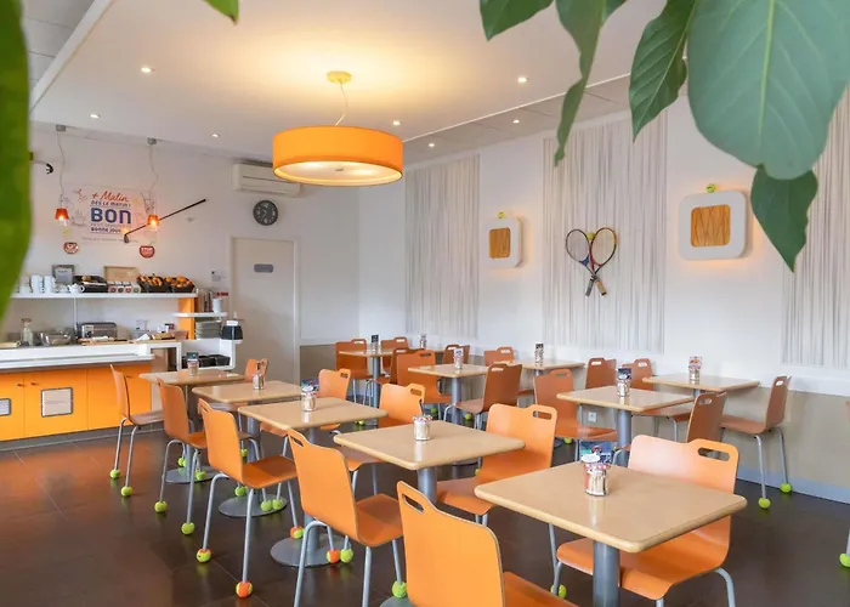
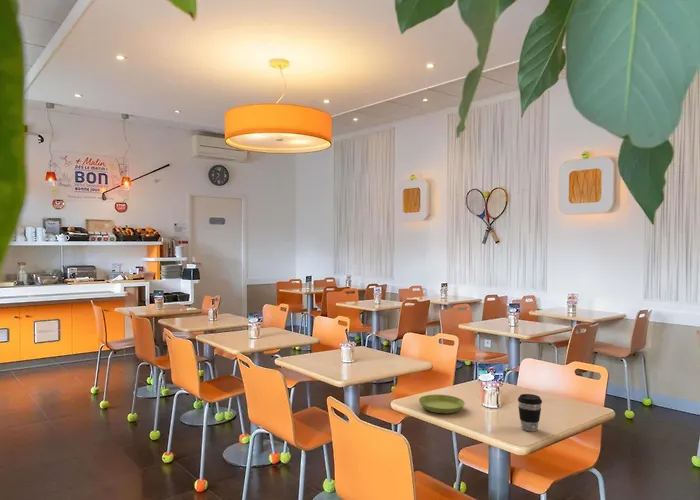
+ saucer (441, 404)
+ coffee cup (529, 412)
